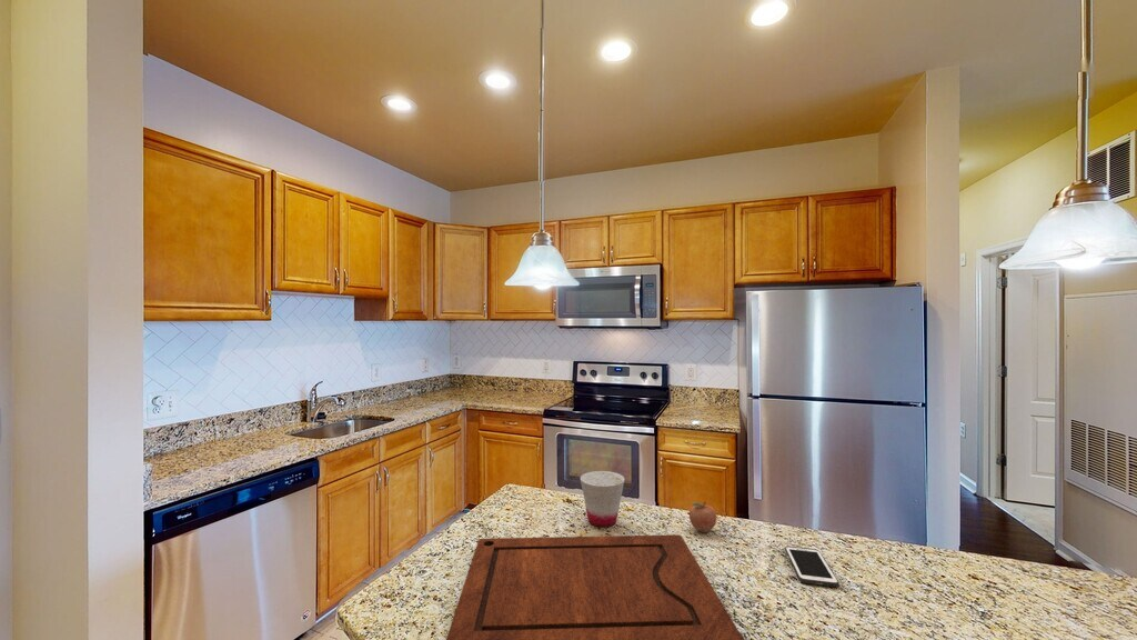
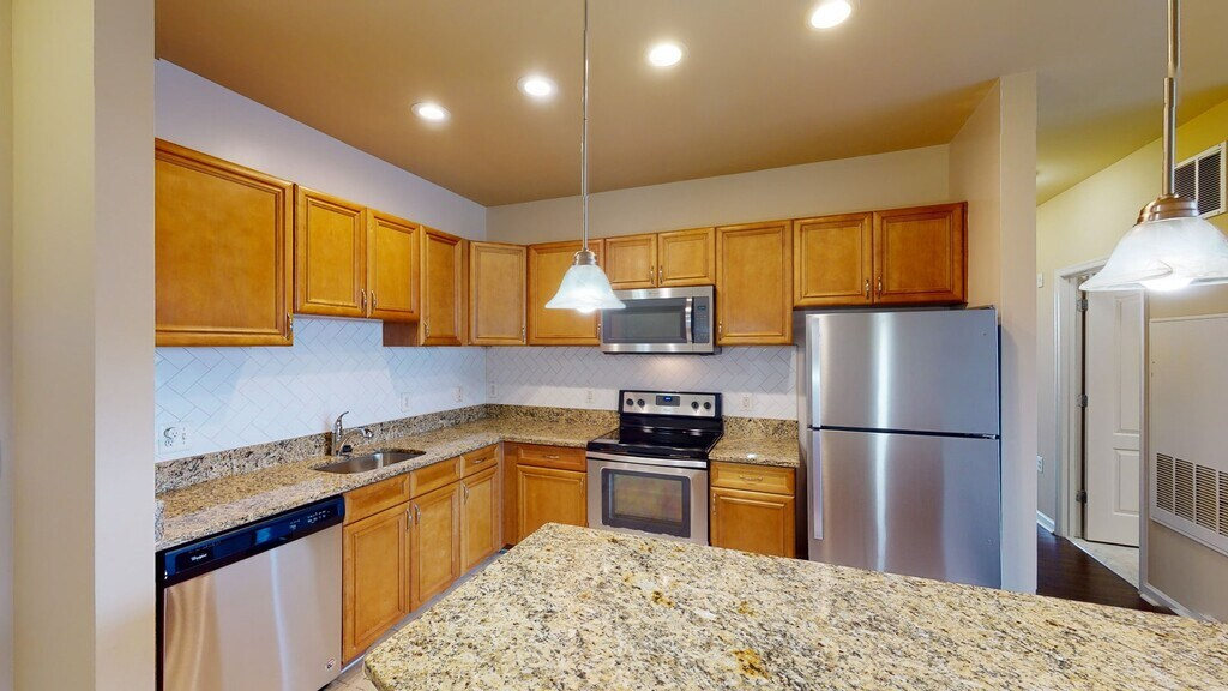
- cell phone (809, 564)
- cutting board (586, 586)
- cup (602, 499)
- fruit (702, 514)
